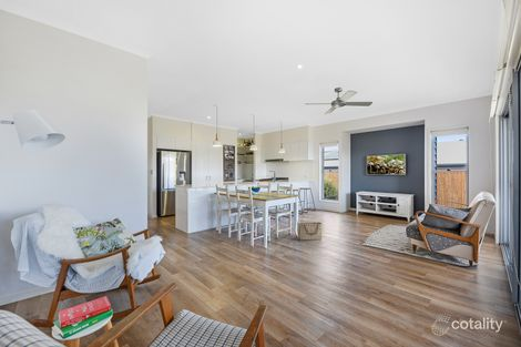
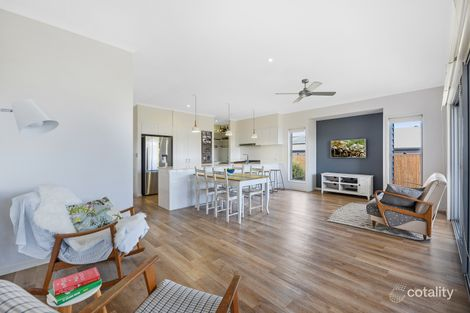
- basket (309, 231)
